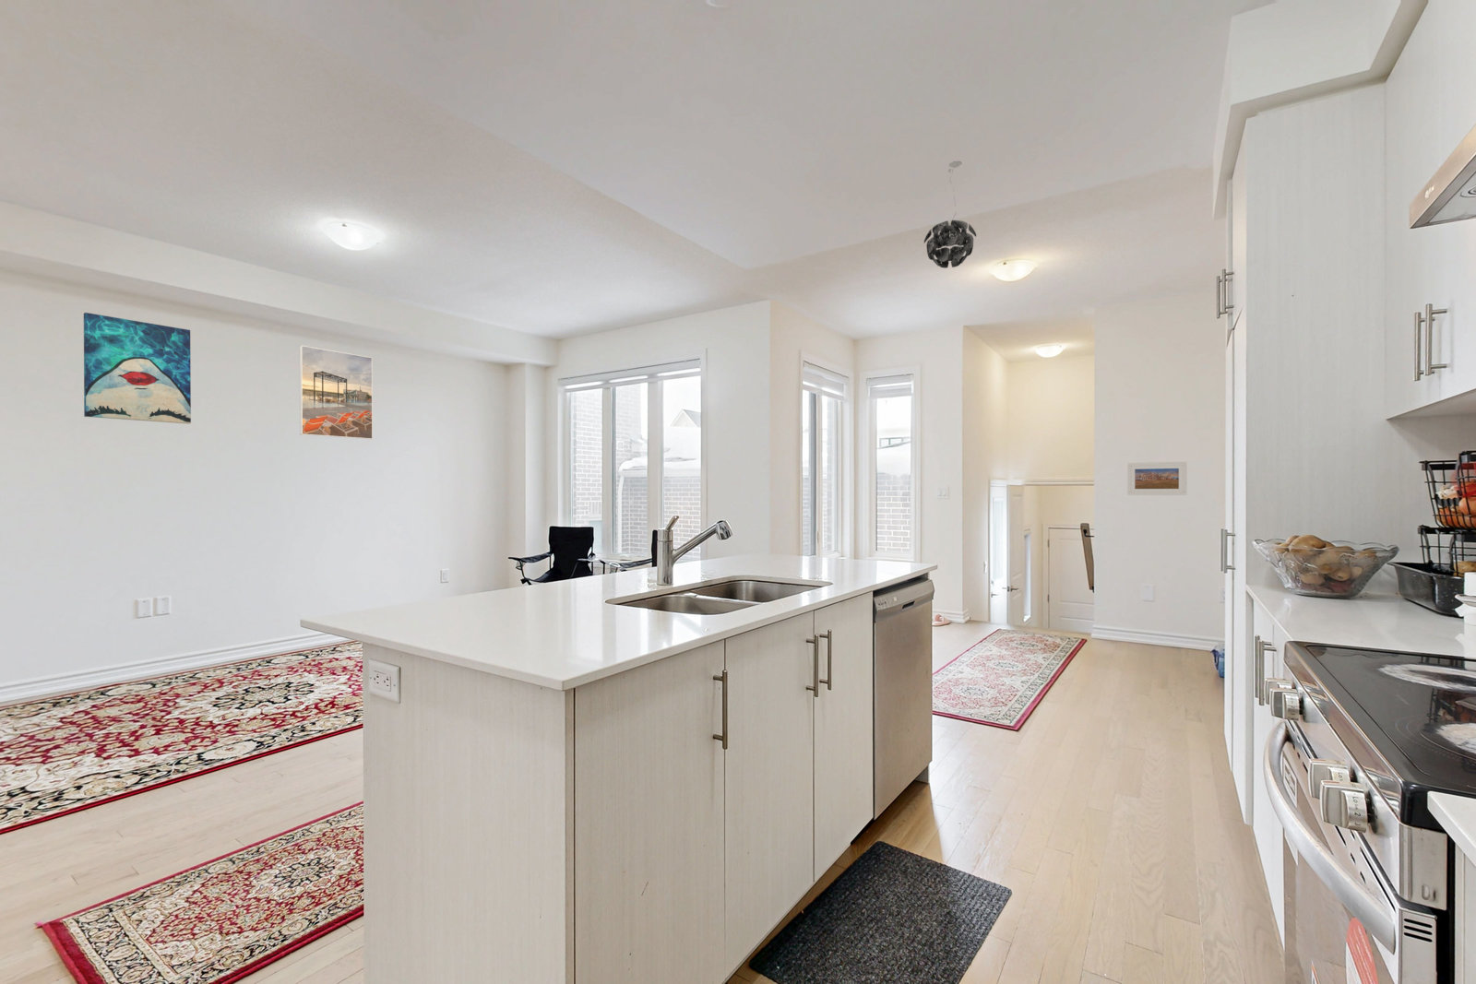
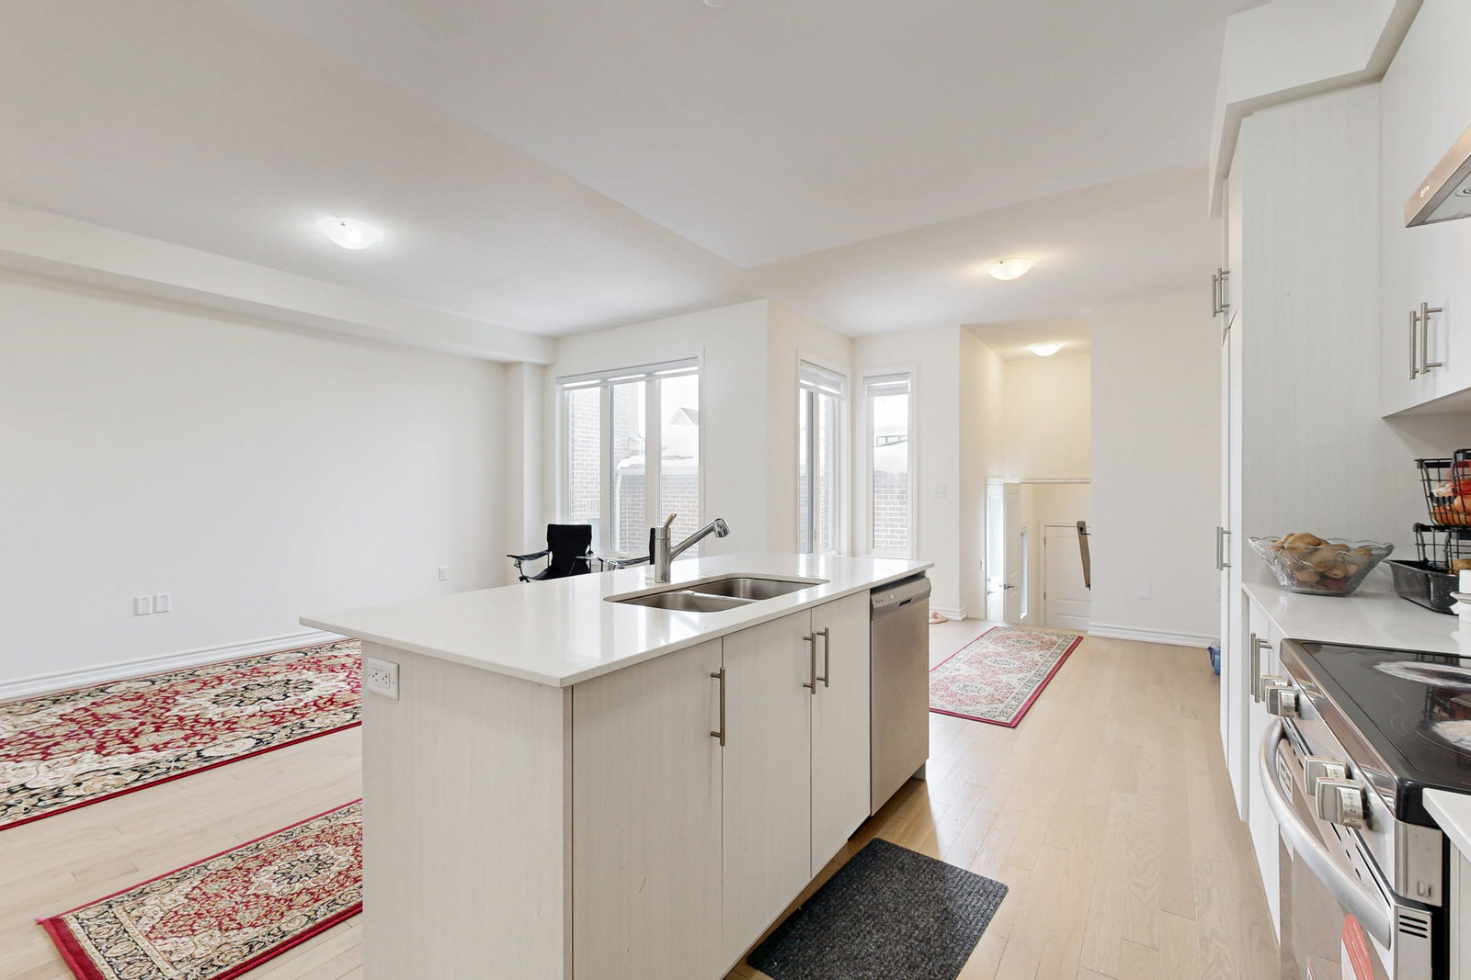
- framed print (337, 394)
- pendant light (953, 217)
- wall art (139, 371)
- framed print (1156, 479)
